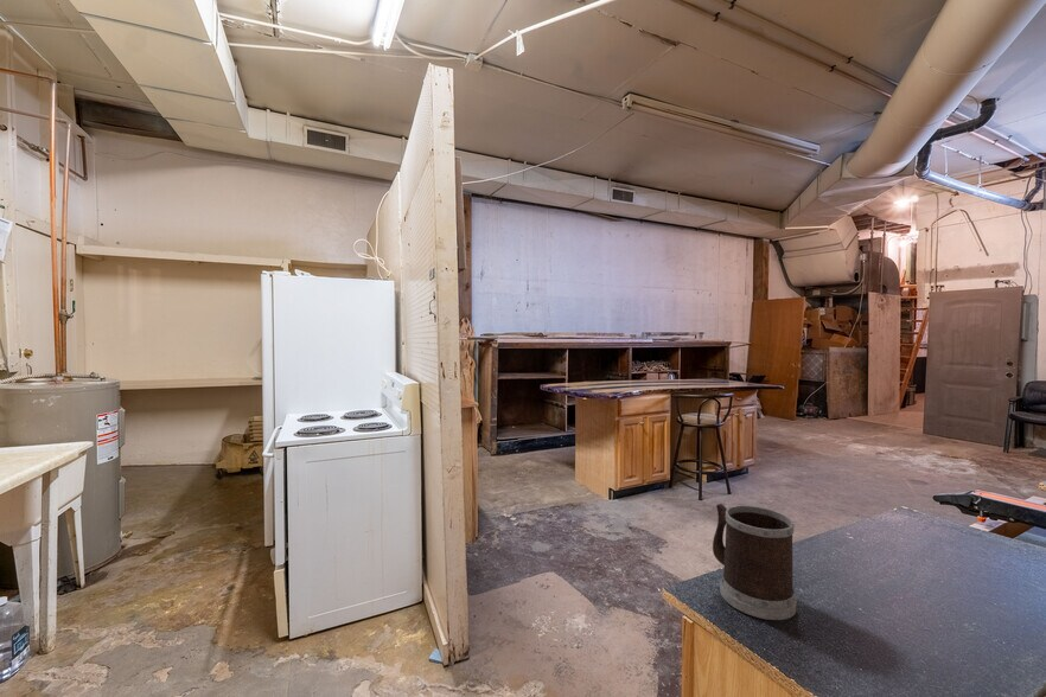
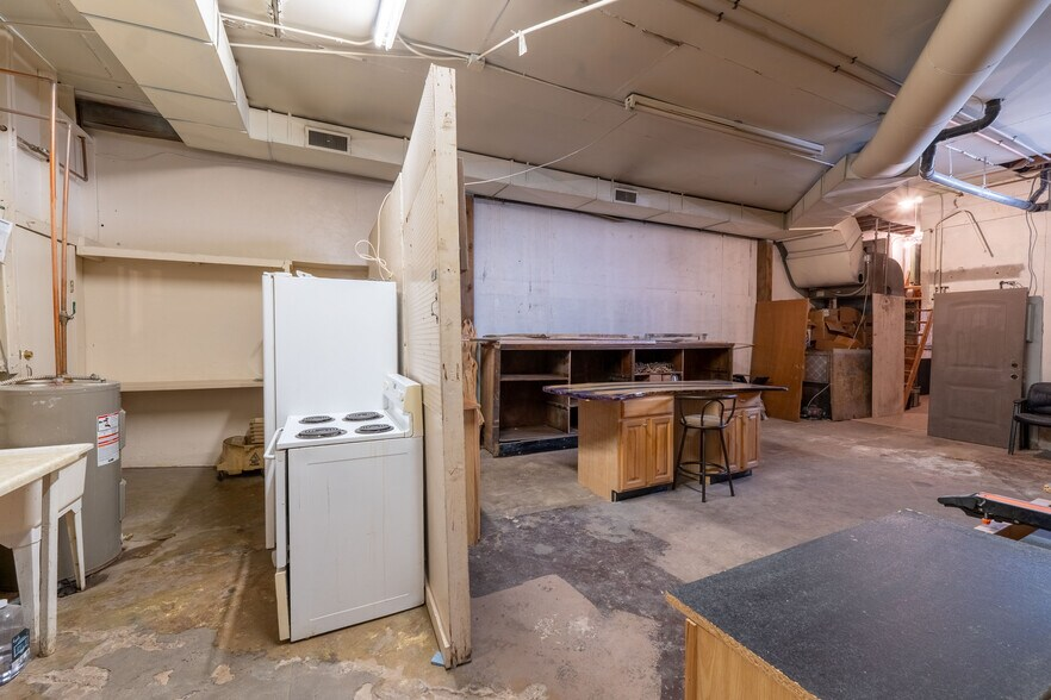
- mug (750, 554)
